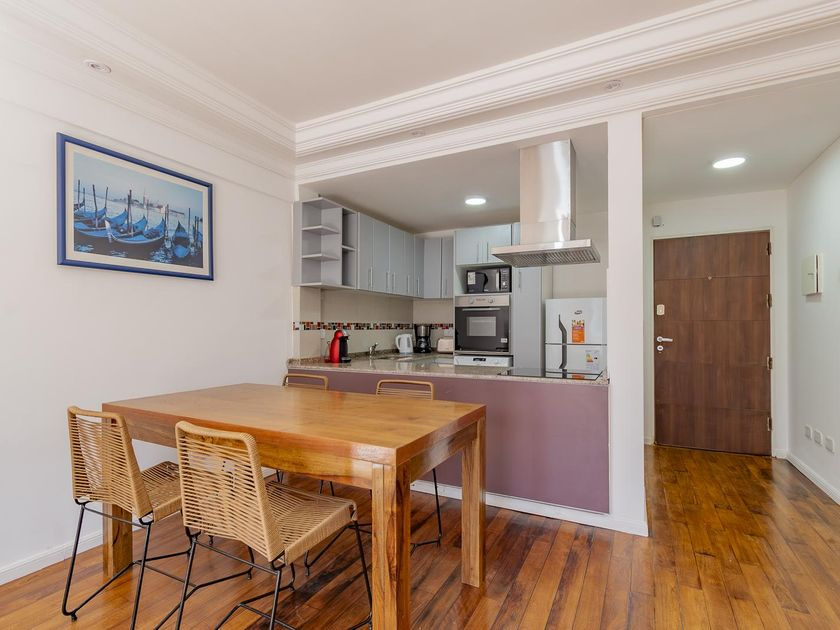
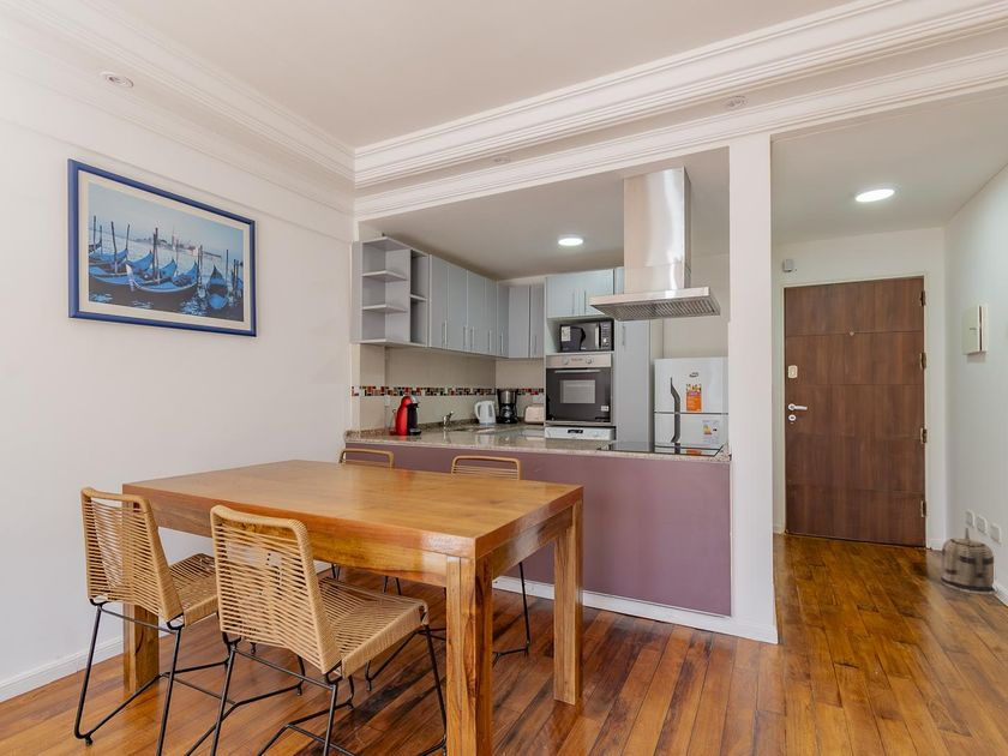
+ basket (967, 557)
